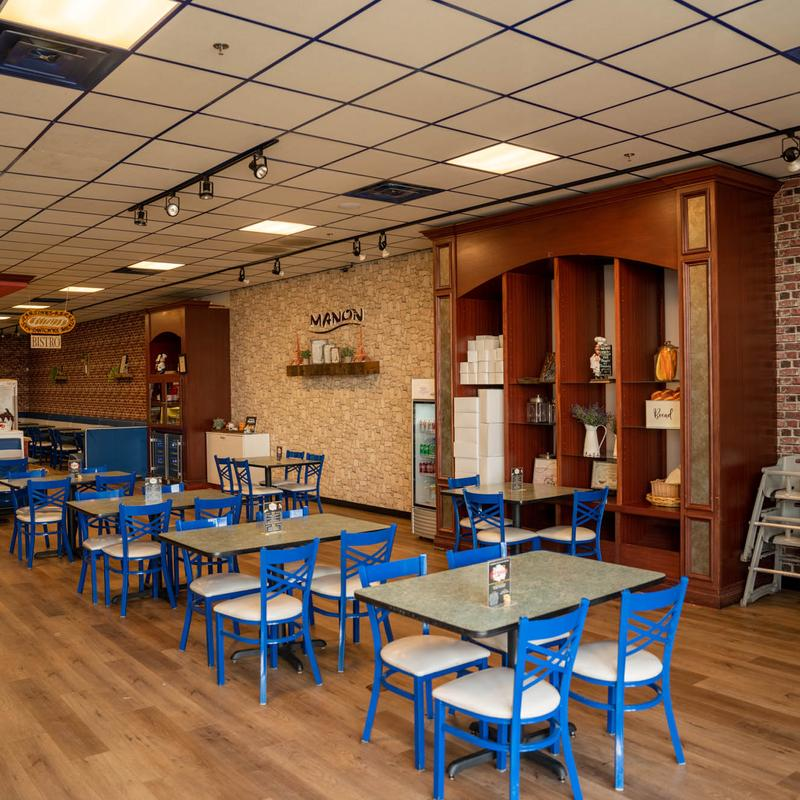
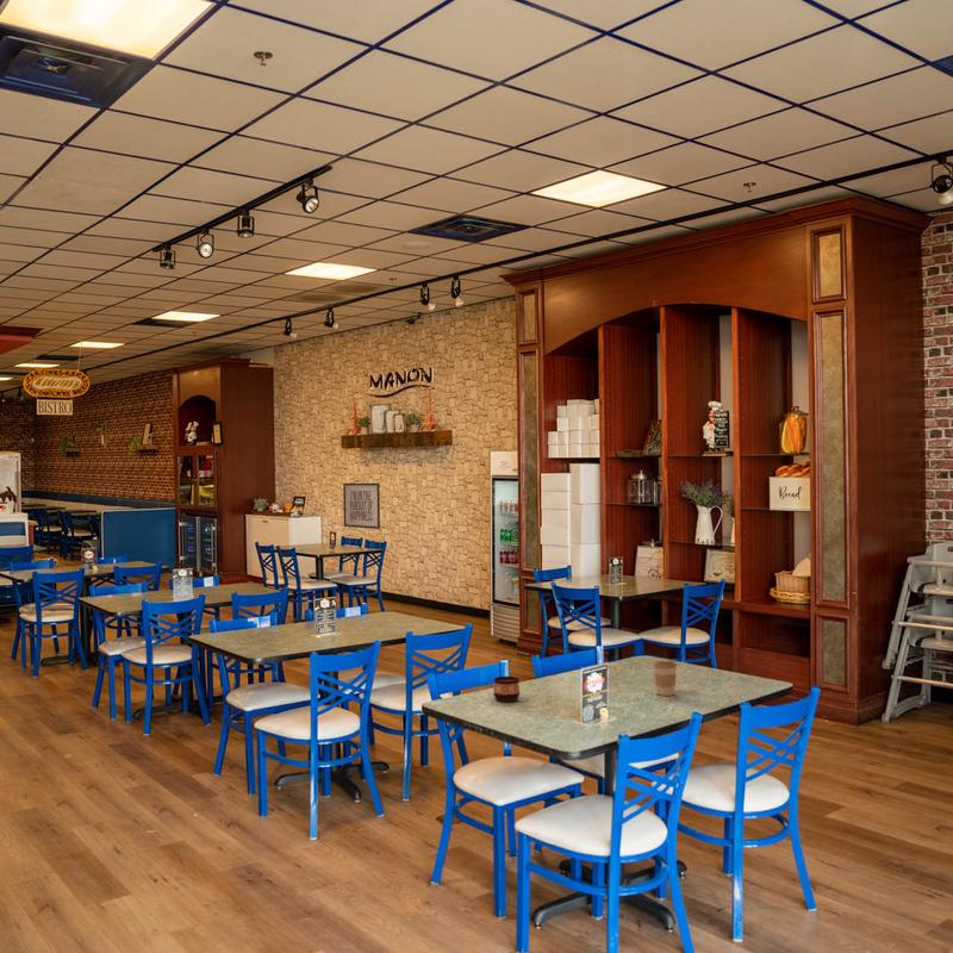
+ coffee cup (665, 677)
+ mirror (361, 505)
+ cup (506, 689)
